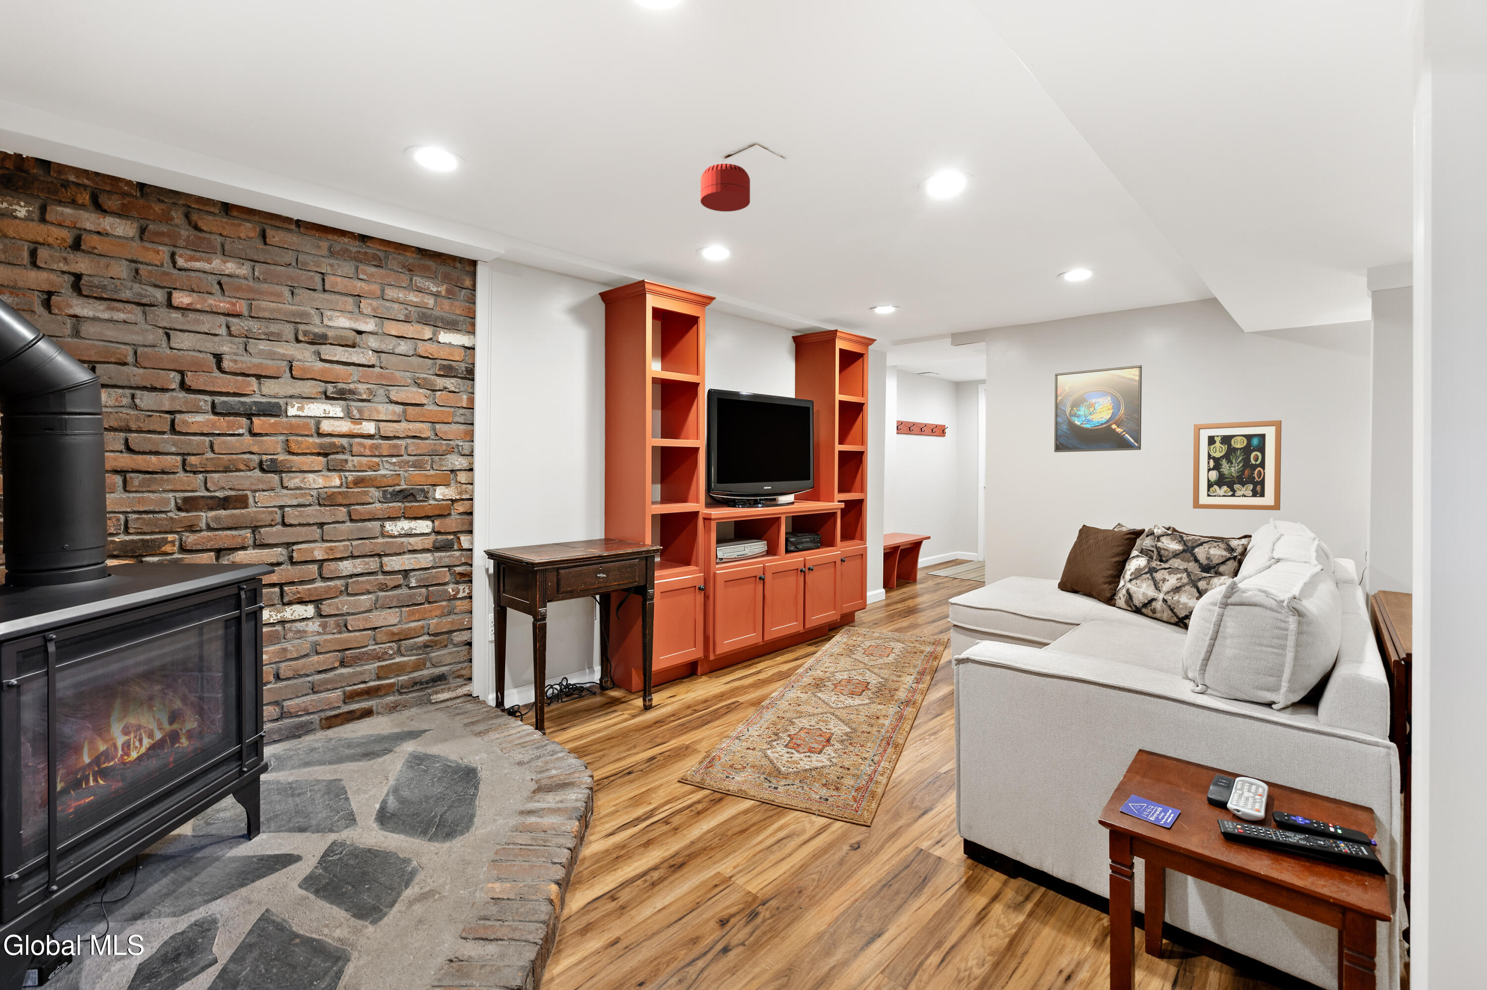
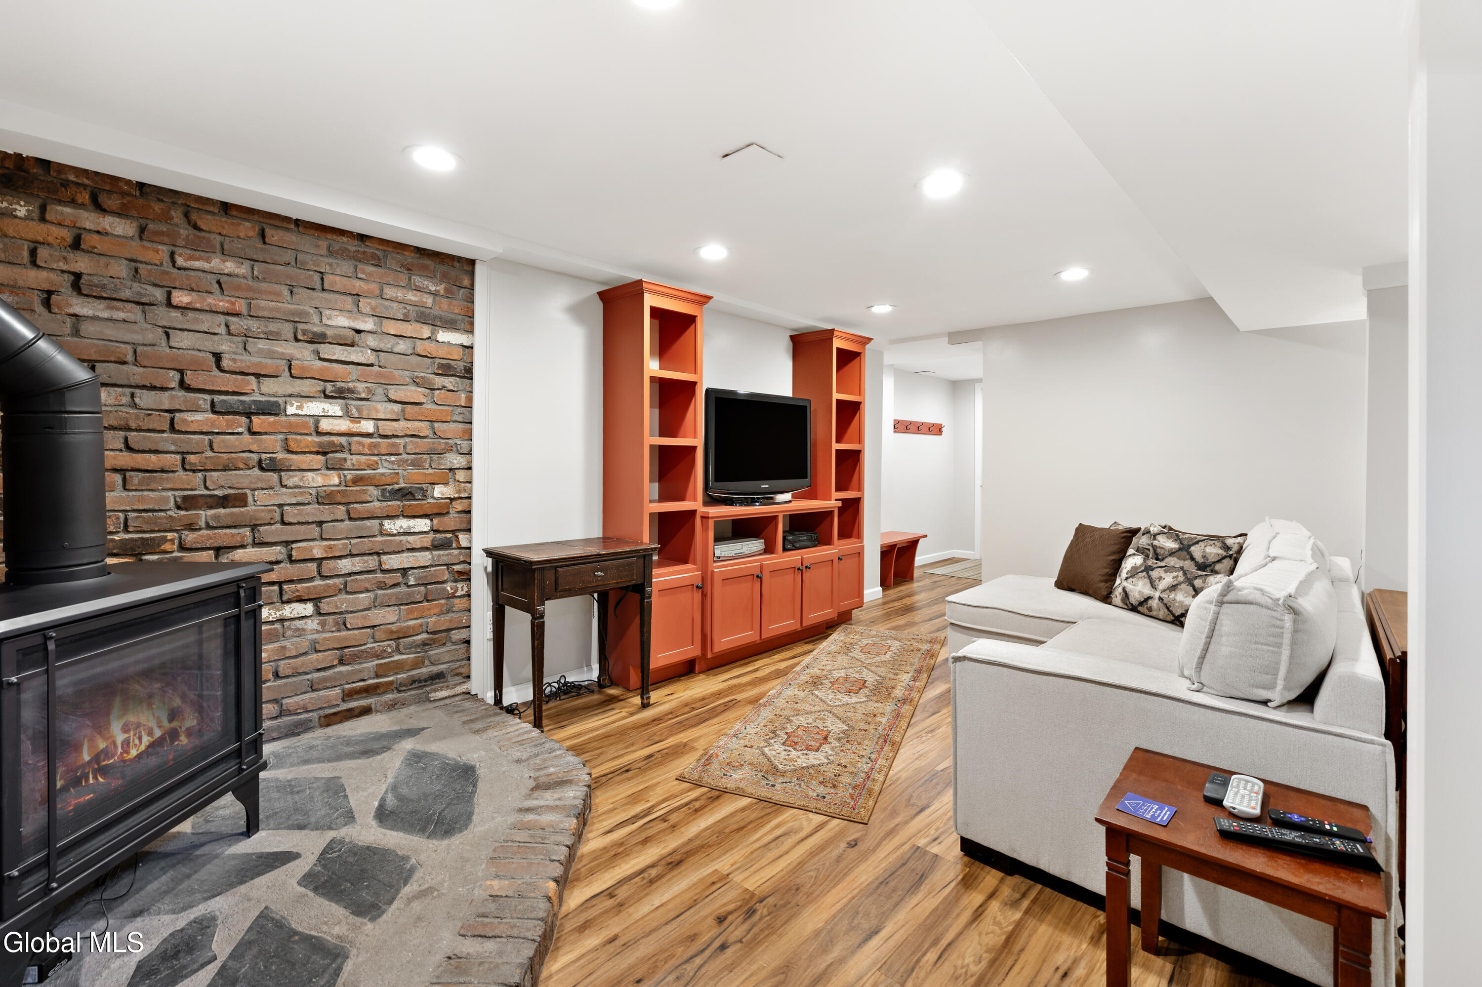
- wall art (1235, 465)
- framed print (1096, 410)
- smoke detector (725, 187)
